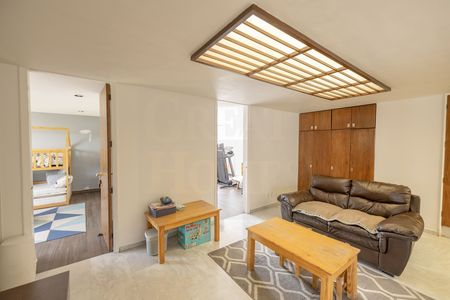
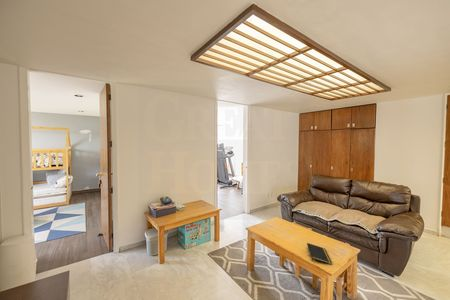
+ notepad (318, 252)
